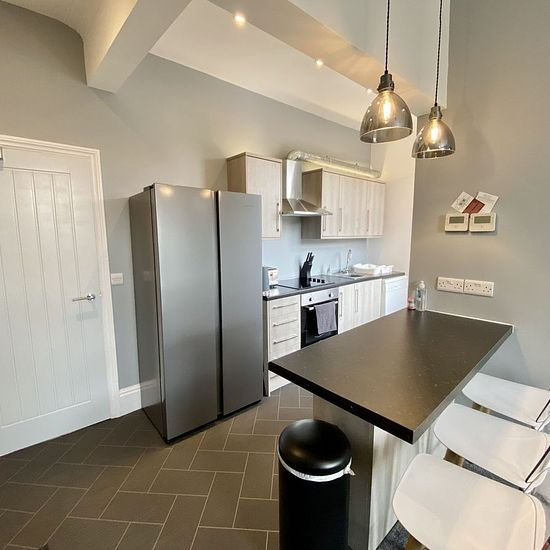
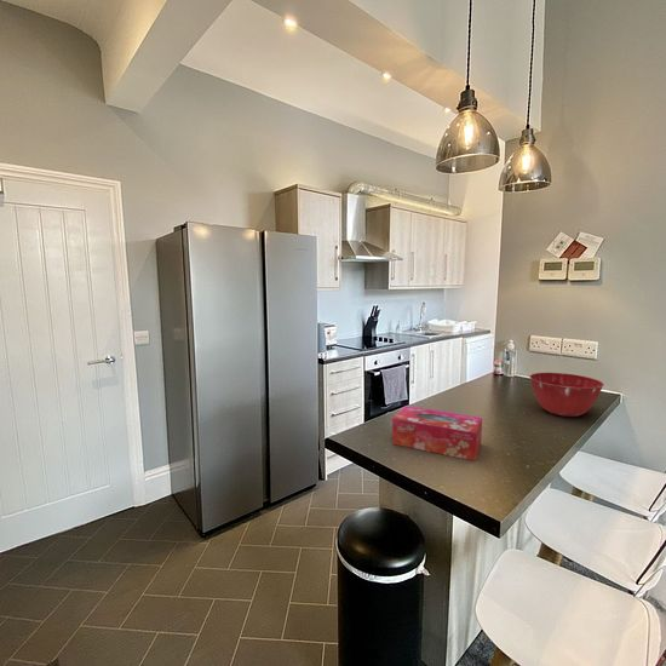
+ tissue box (436, 430)
+ mixing bowl (563, 395)
